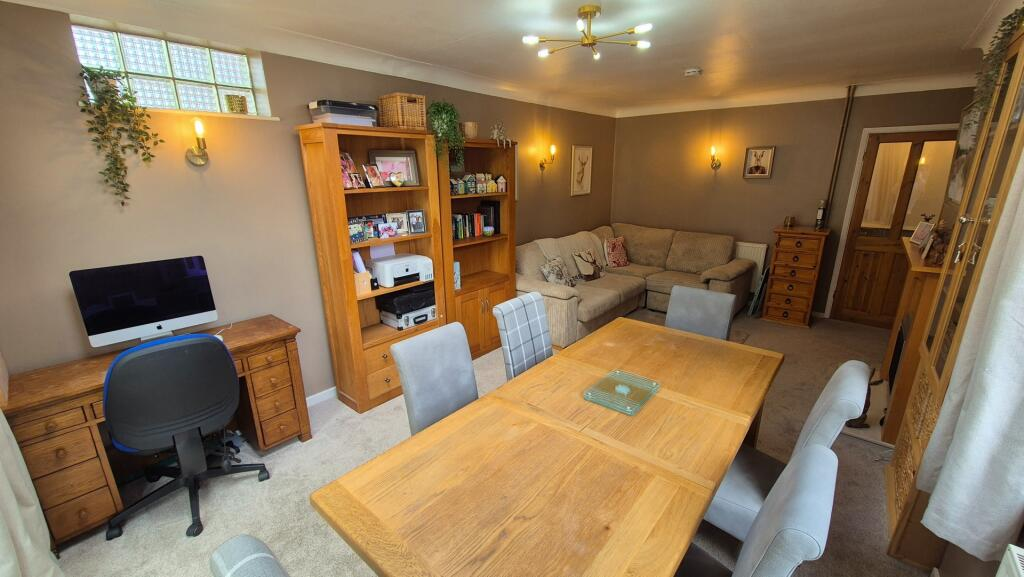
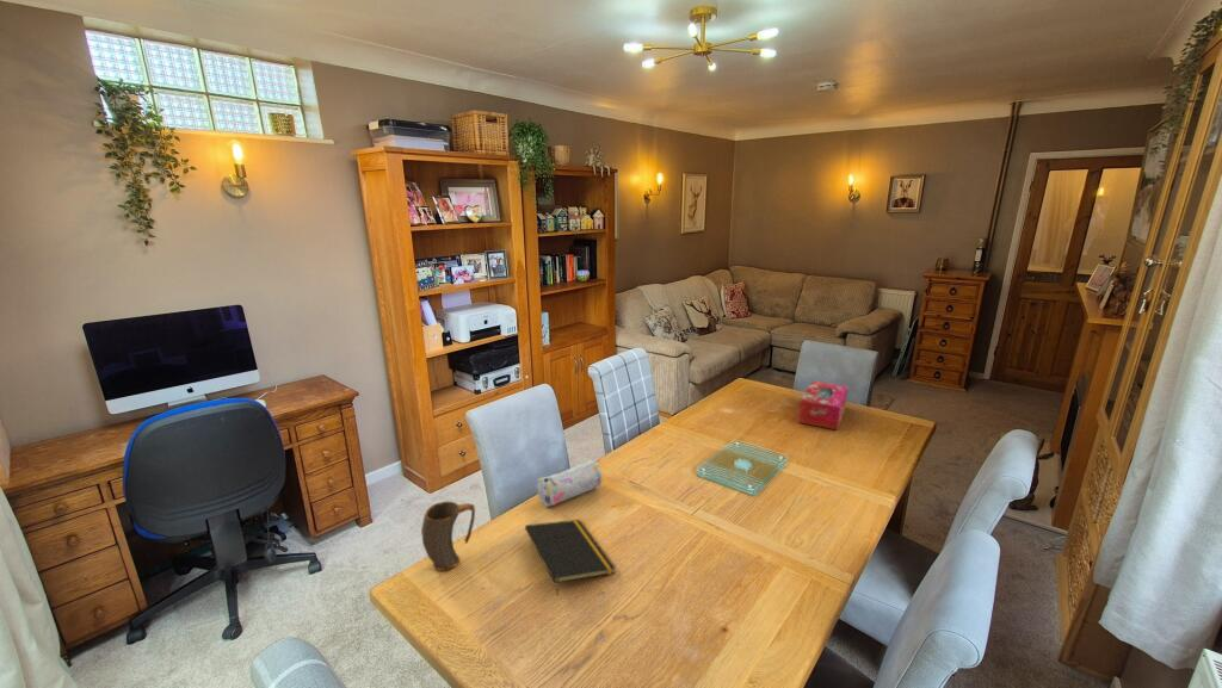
+ mug (450, 534)
+ notepad (568, 547)
+ tissue box (823, 403)
+ pencil case (569, 482)
